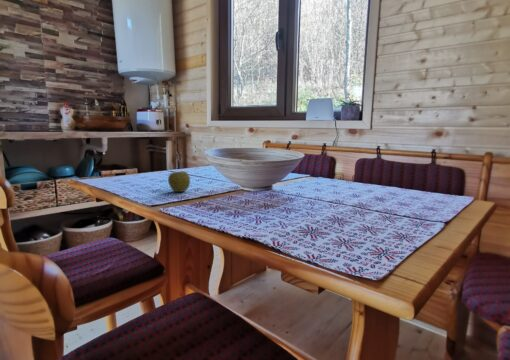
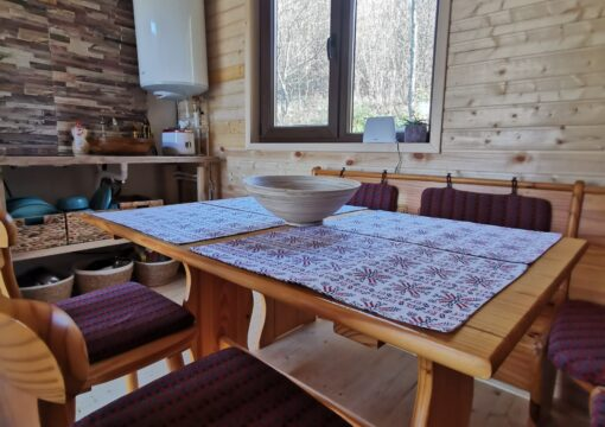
- apple (179, 181)
